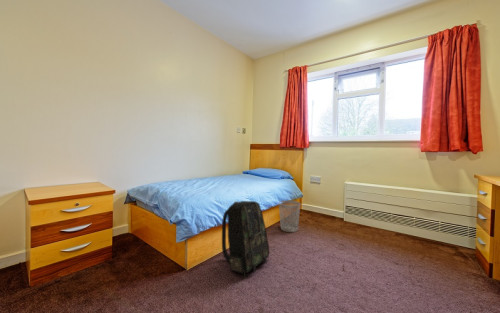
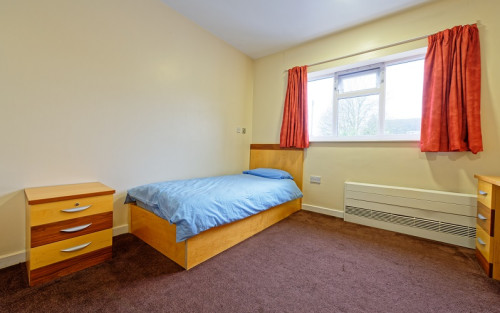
- backpack (244, 231)
- wastebasket (289, 215)
